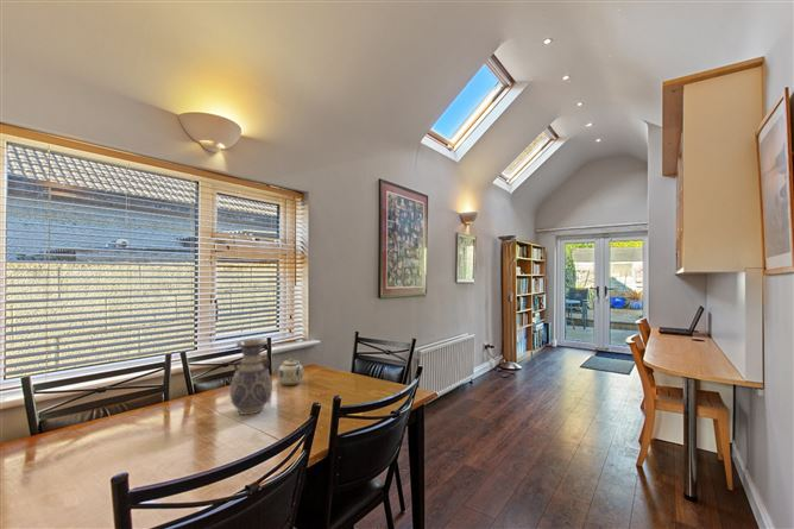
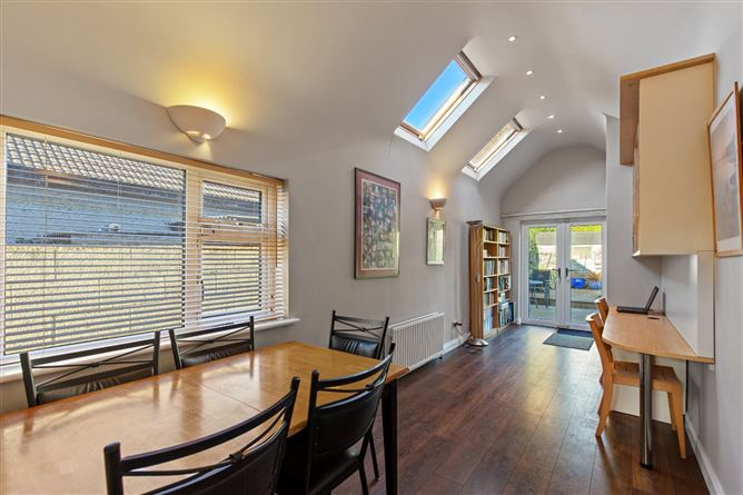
- teapot (291, 371)
- vase (251, 376)
